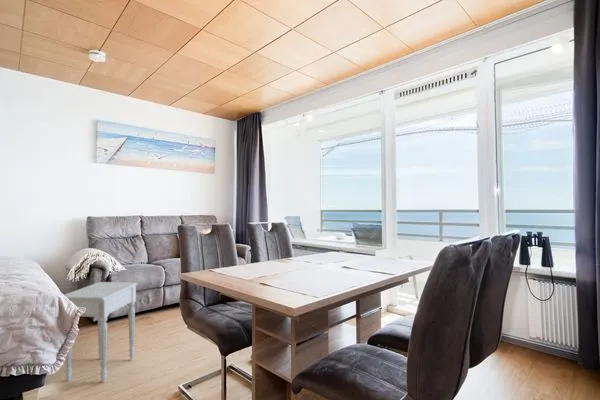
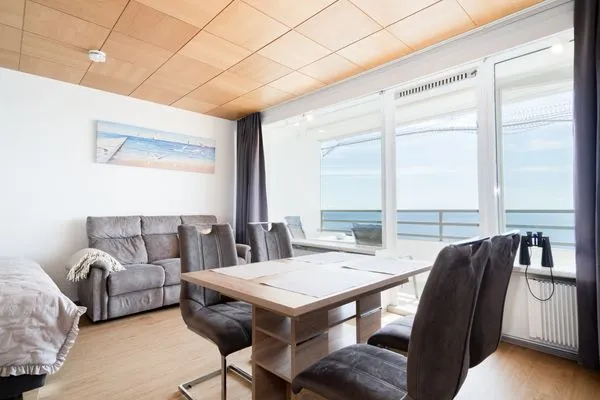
- nightstand (100, 329)
